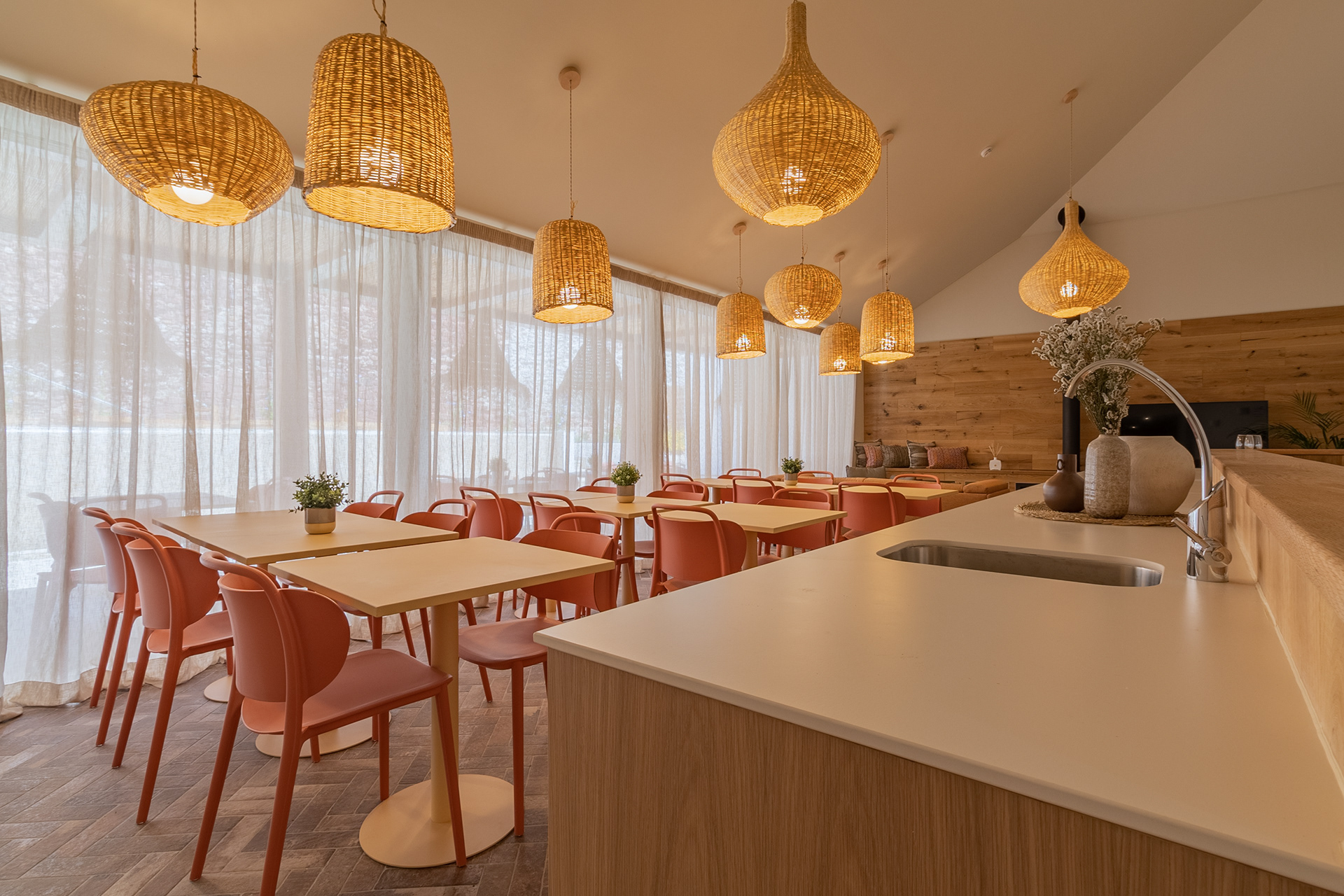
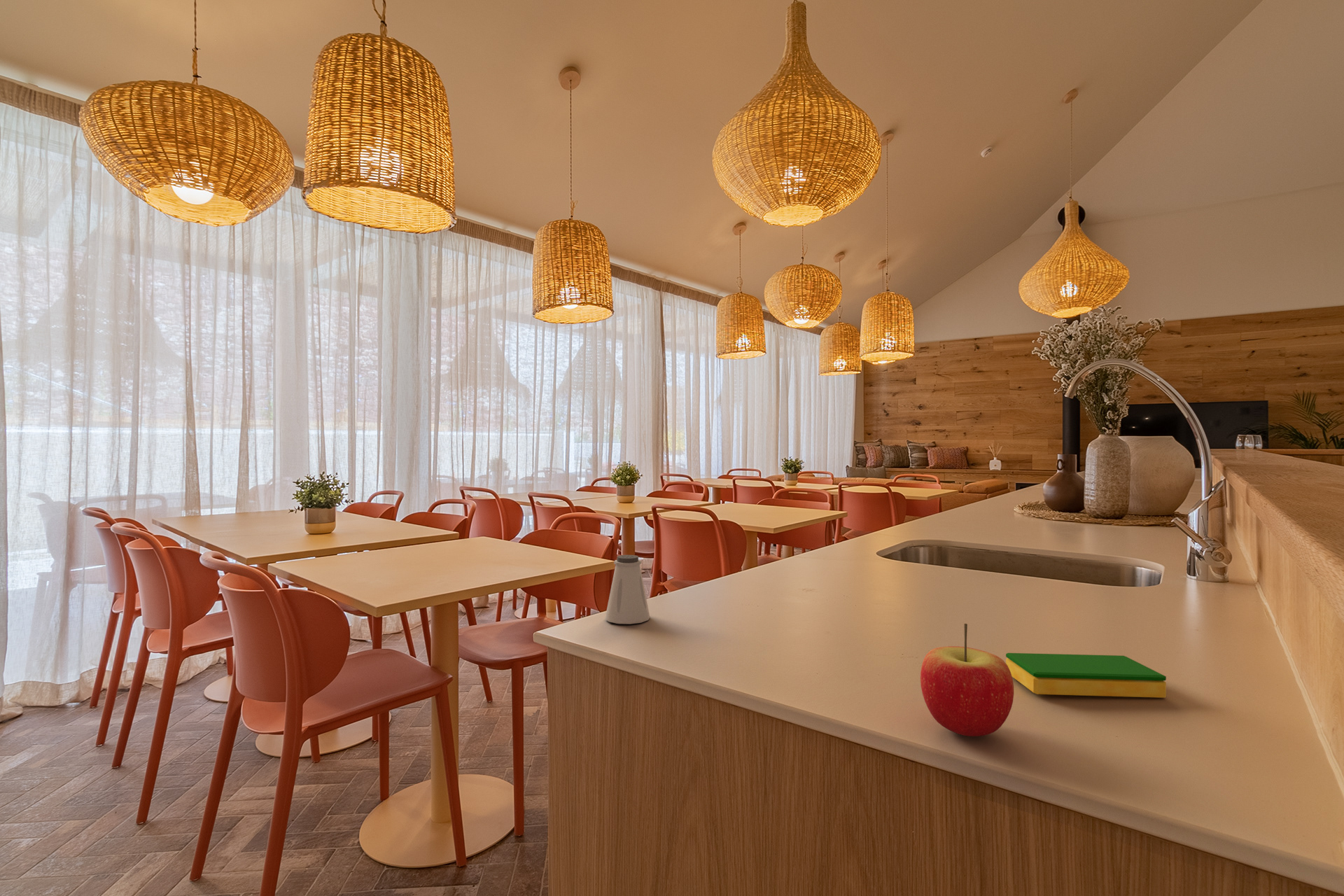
+ saltshaker (627, 587)
+ apple (965, 678)
+ dish sponge (1082, 674)
